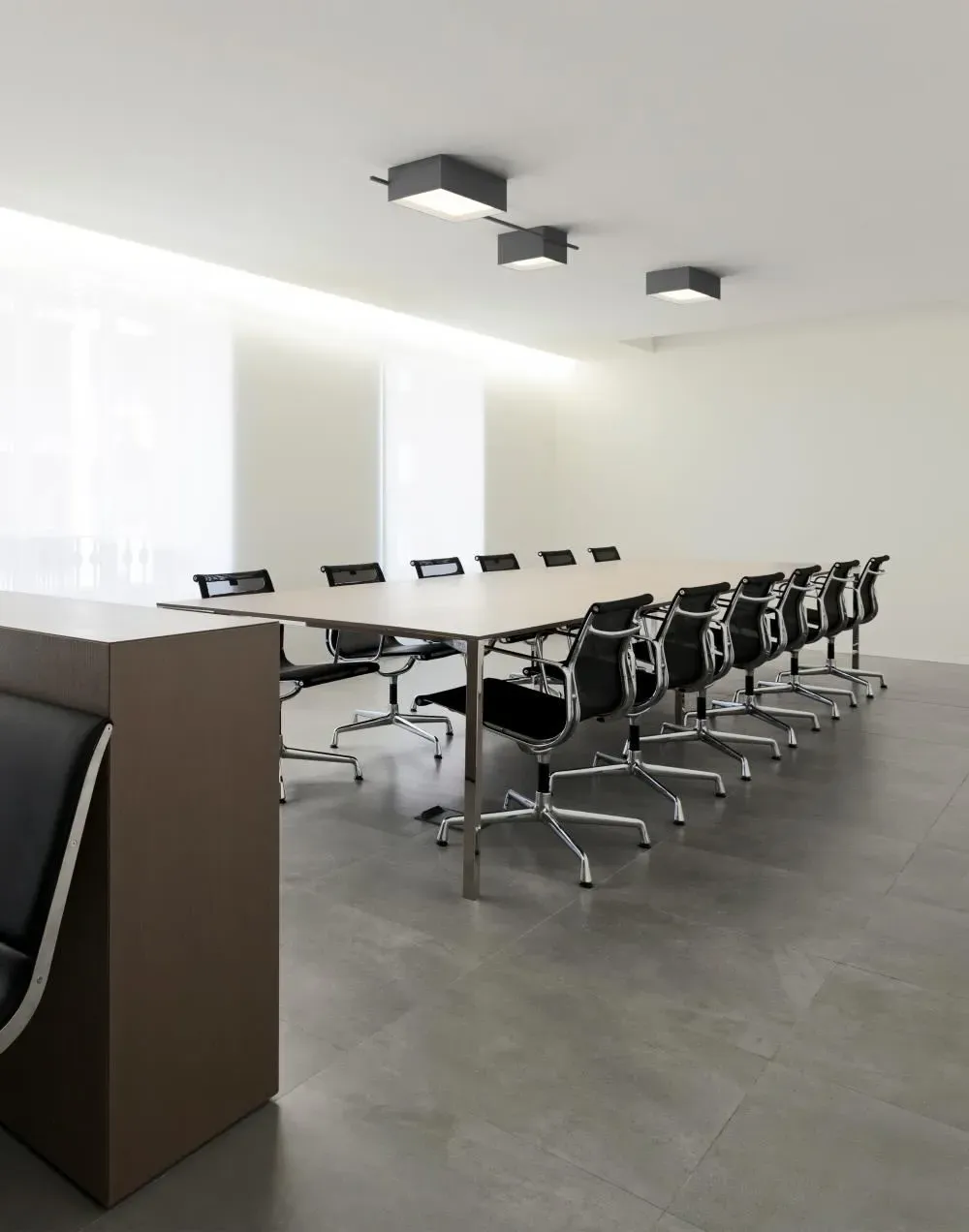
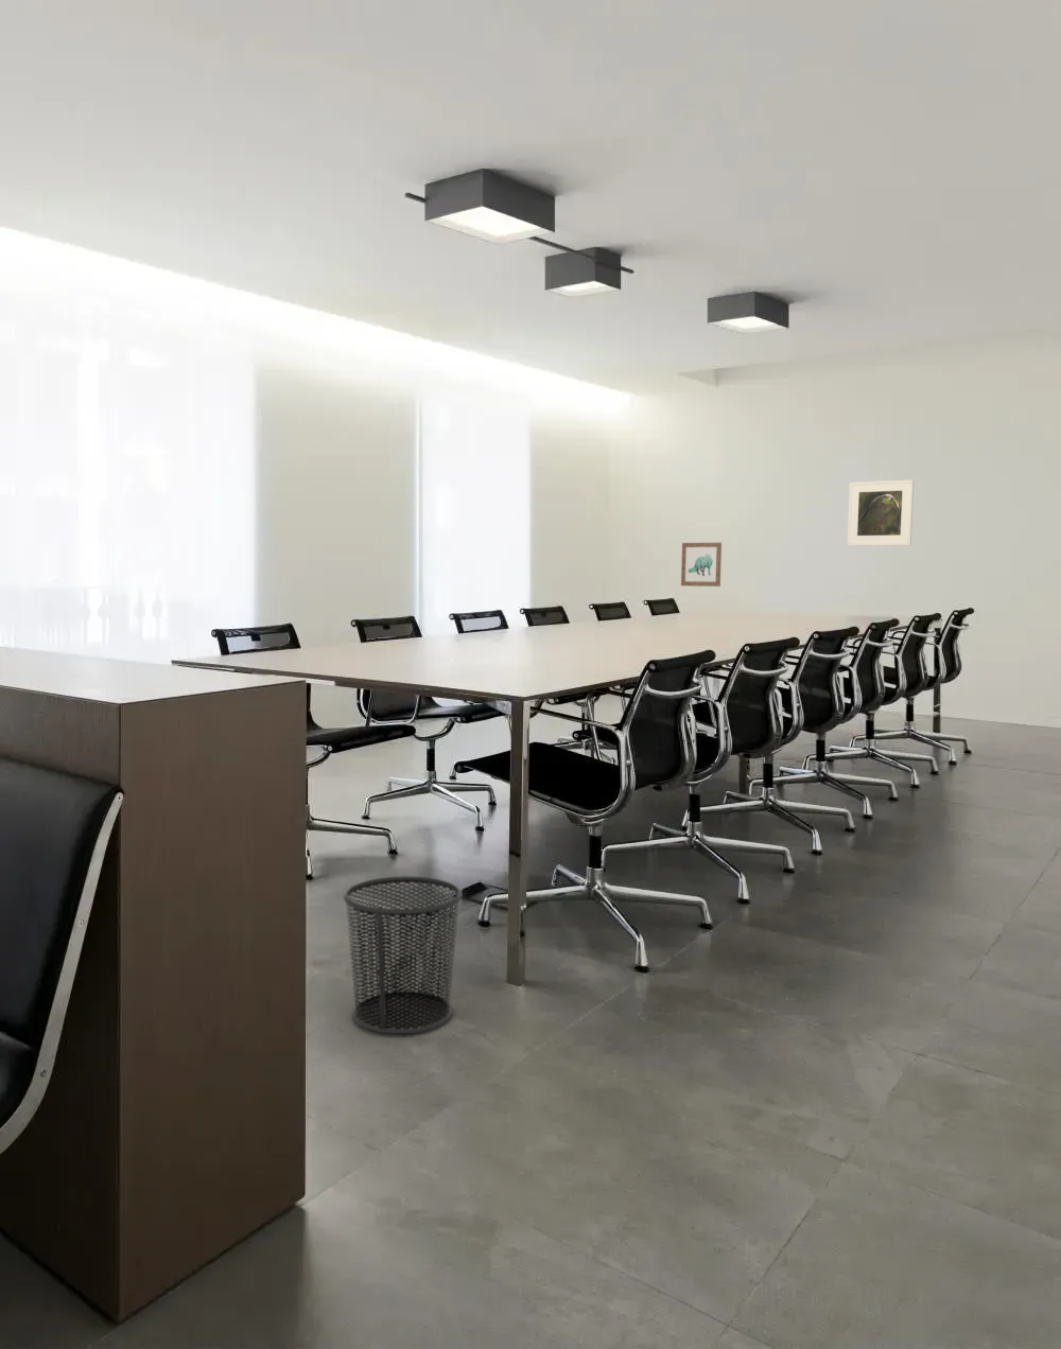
+ wall art (701, 564)
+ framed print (879, 514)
+ waste bin (402, 954)
